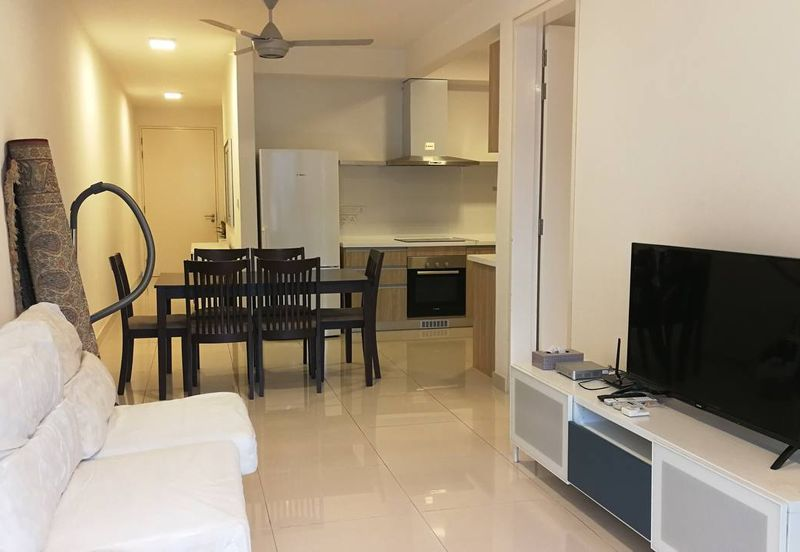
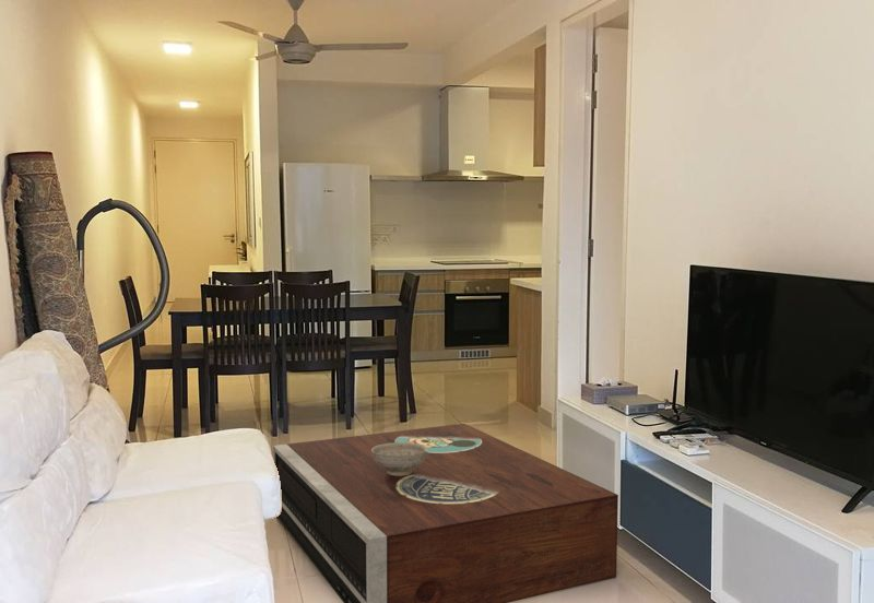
+ stereo (426, 505)
+ decorative bowl (399, 460)
